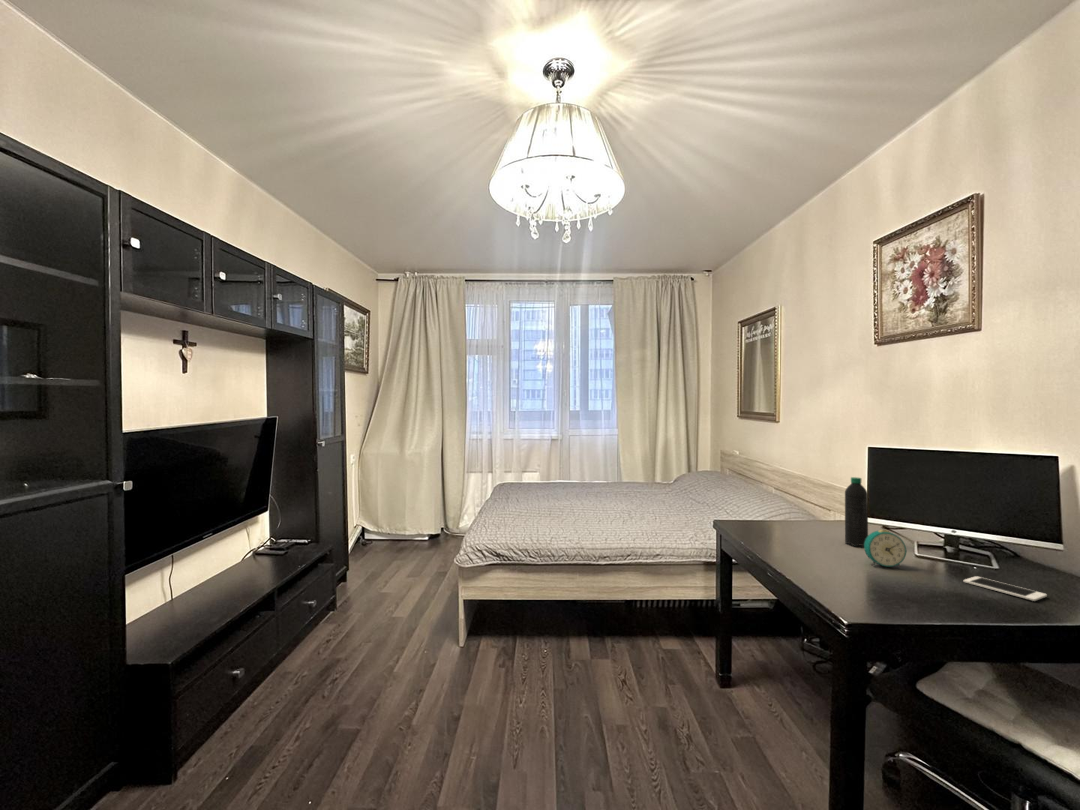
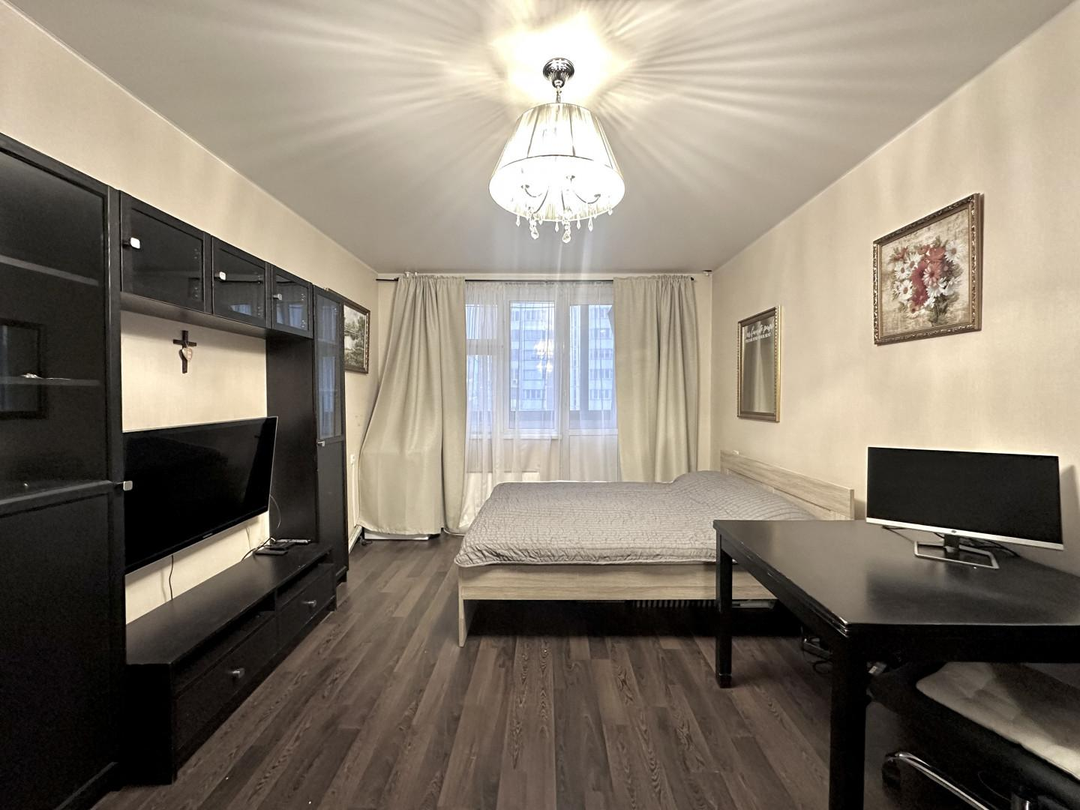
- cell phone (1003, 587)
- alarm clock (883, 546)
- water bottle (856, 511)
